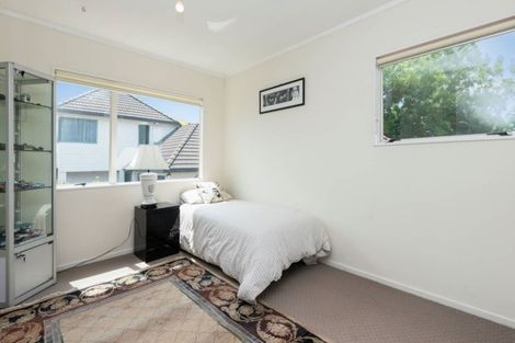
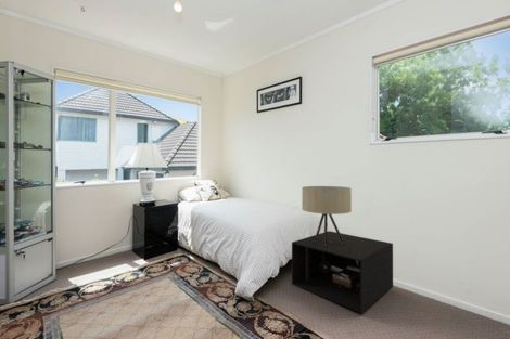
+ nightstand (342, 263)
+ table lamp (326, 214)
